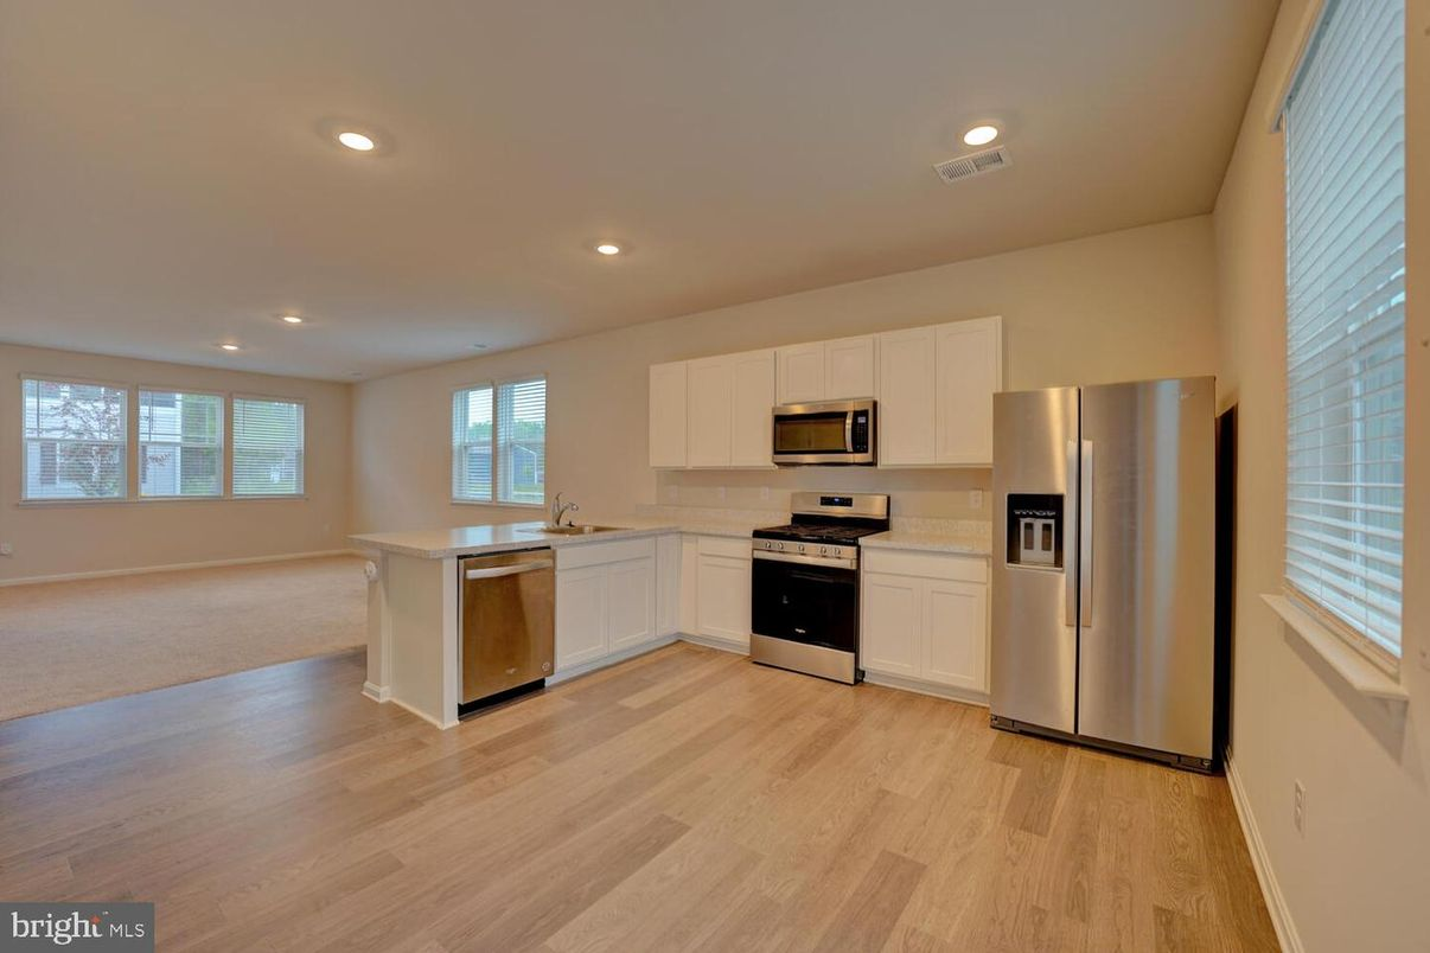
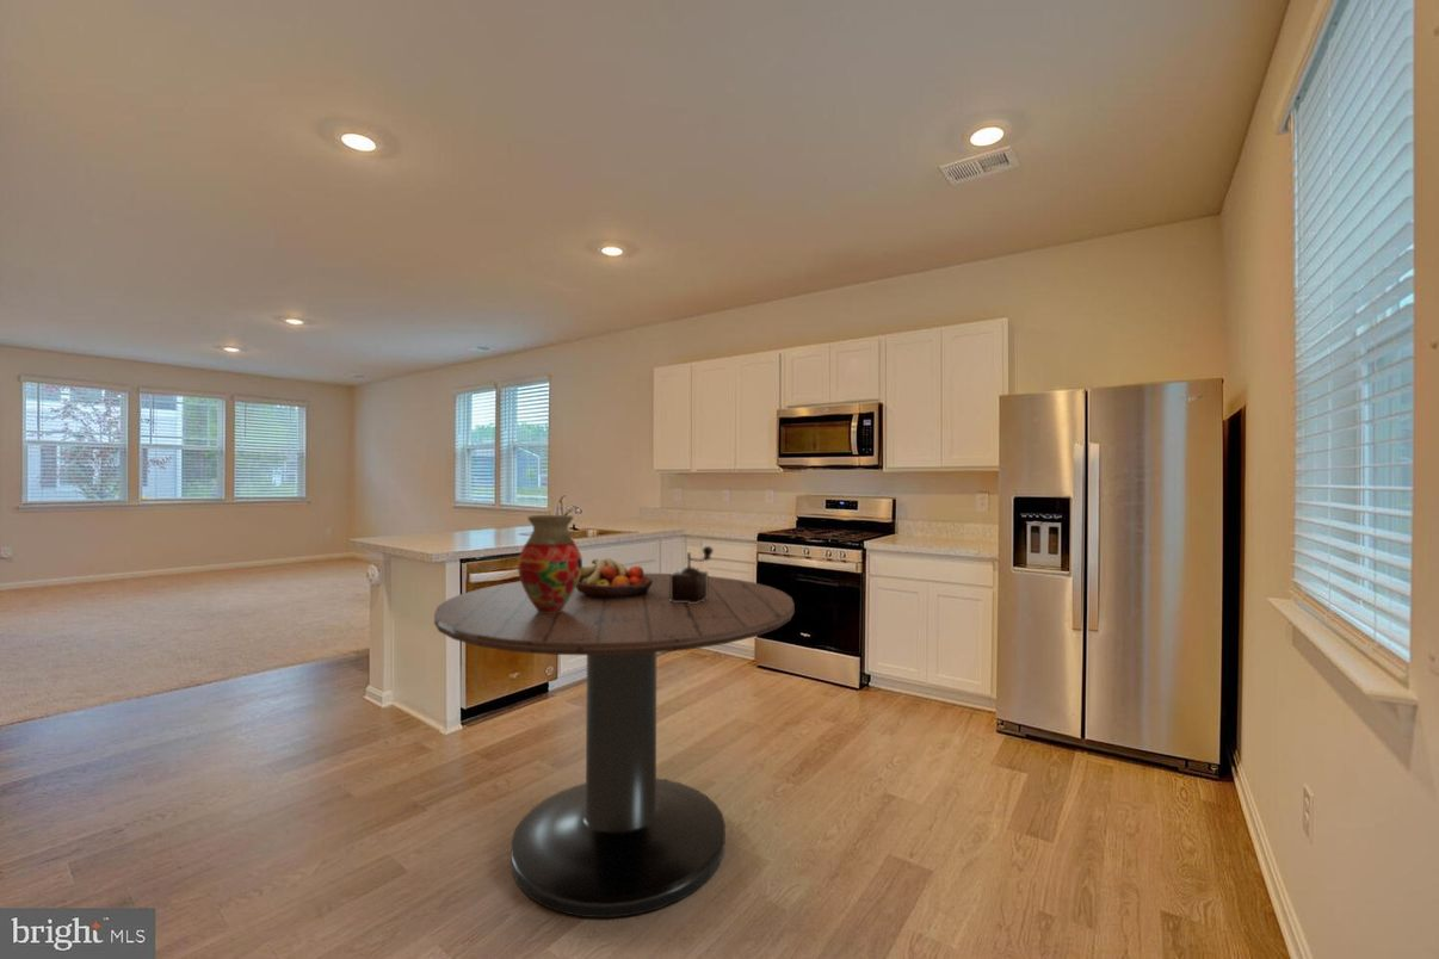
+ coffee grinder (692, 573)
+ dining table (622, 720)
+ vase (550, 562)
+ fruit bowl (612, 575)
